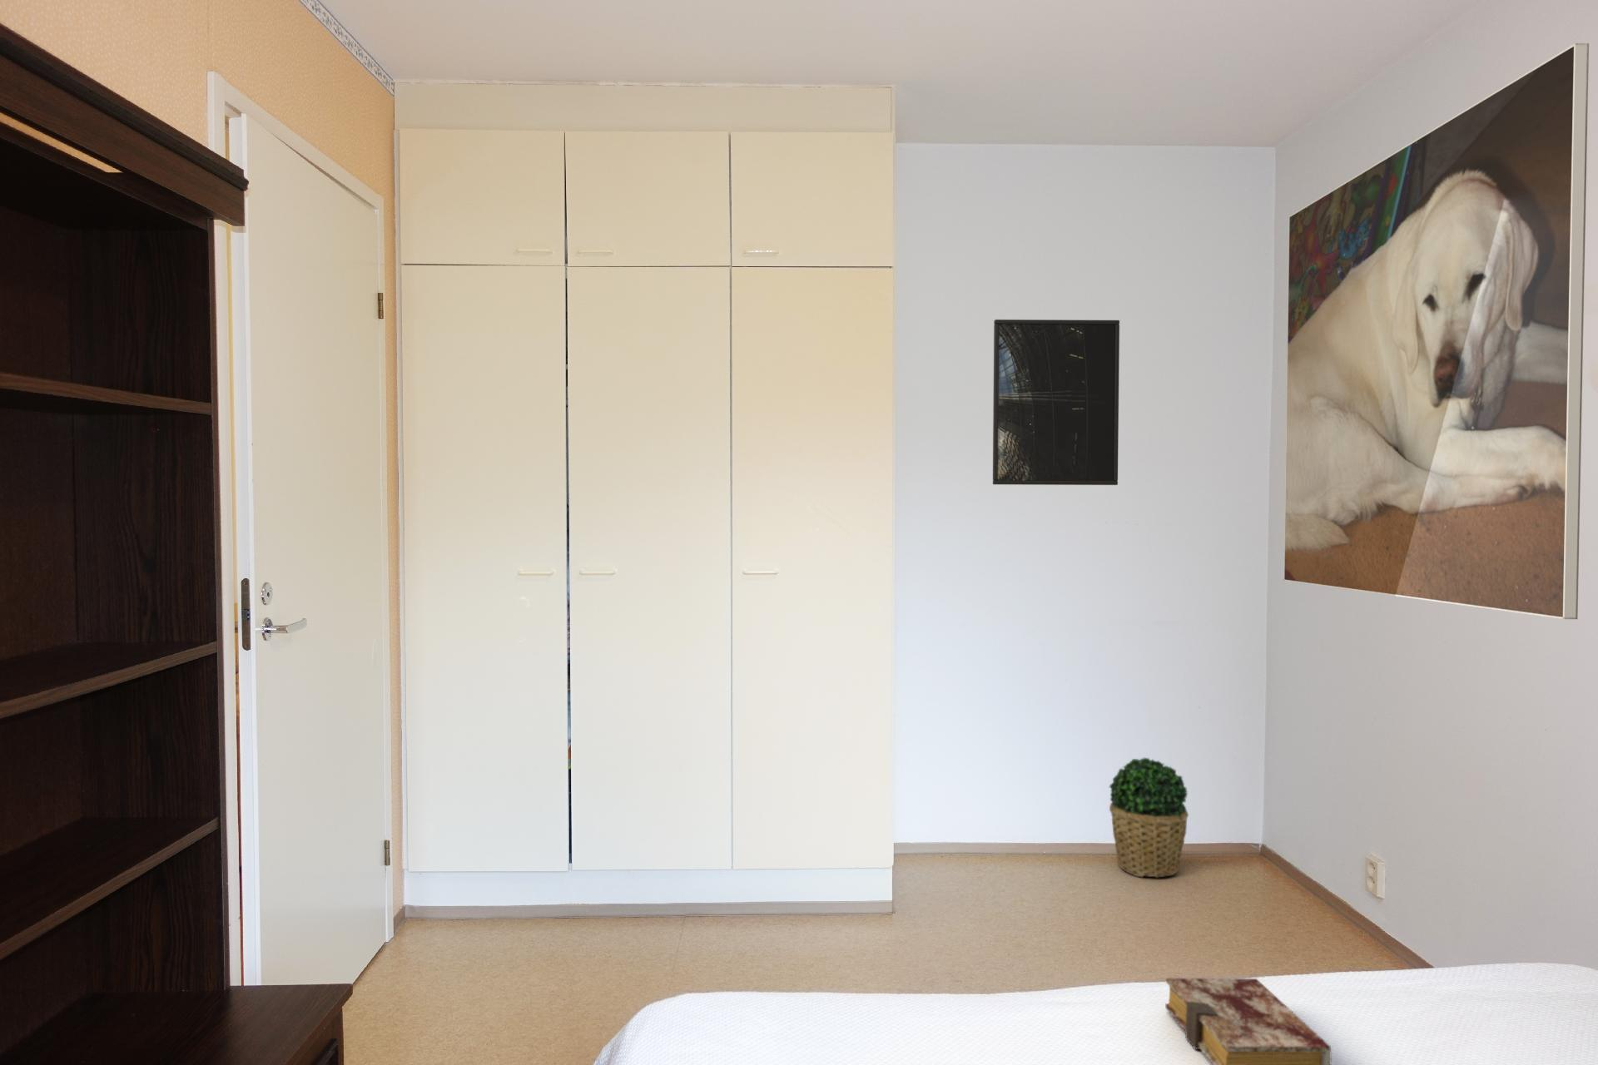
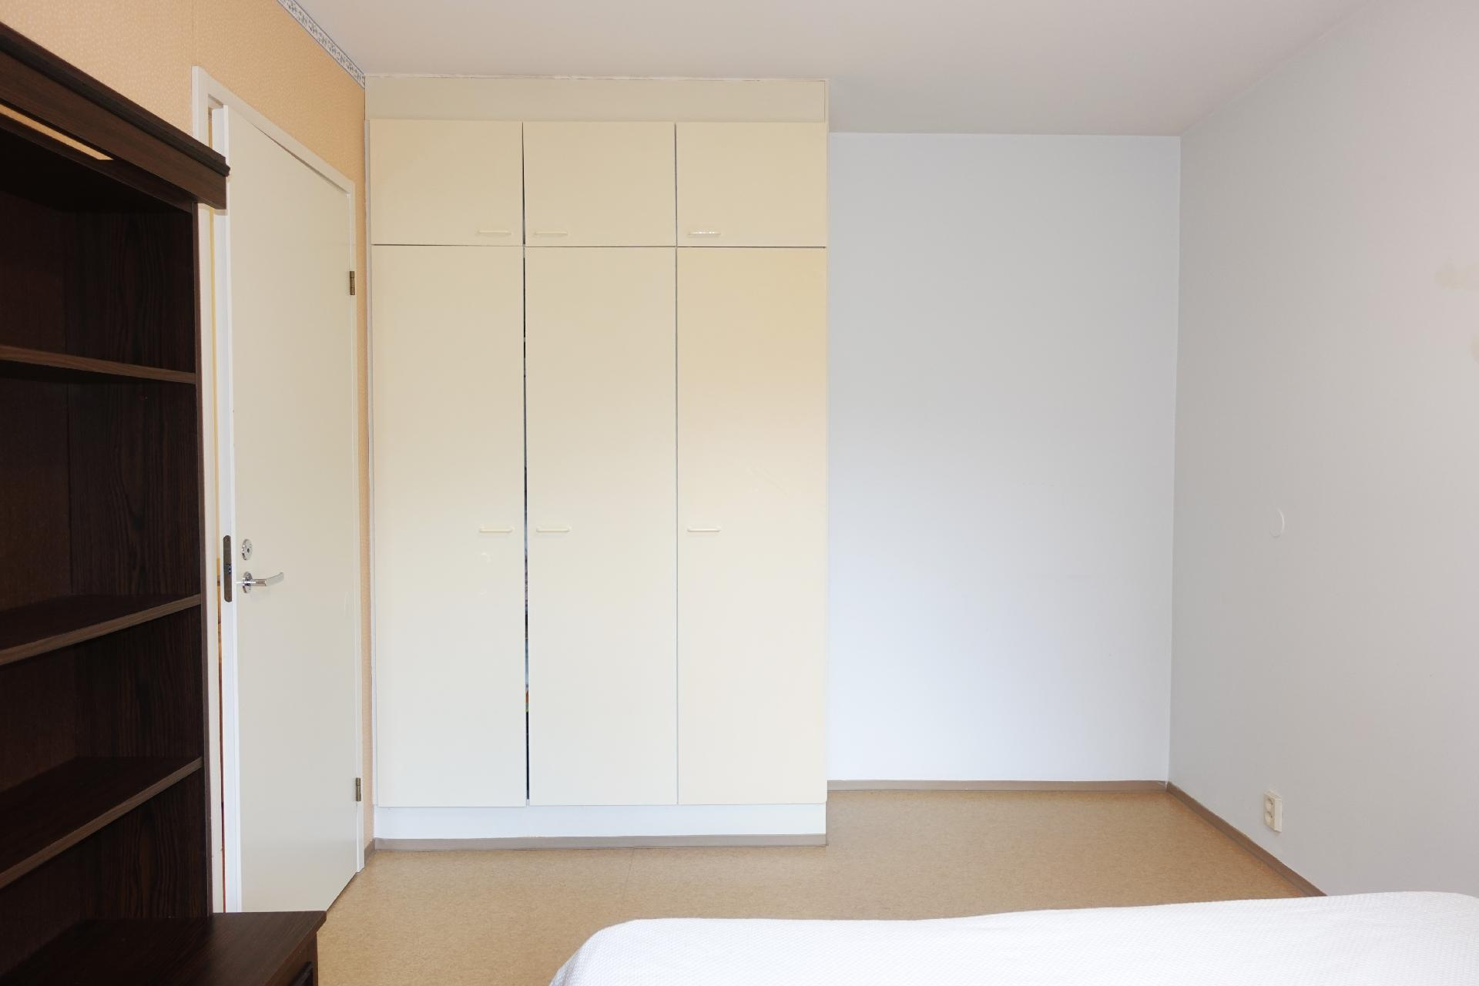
- book (1241, 1025)
- potted plant (1147, 814)
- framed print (1056, 402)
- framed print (1401, 373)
